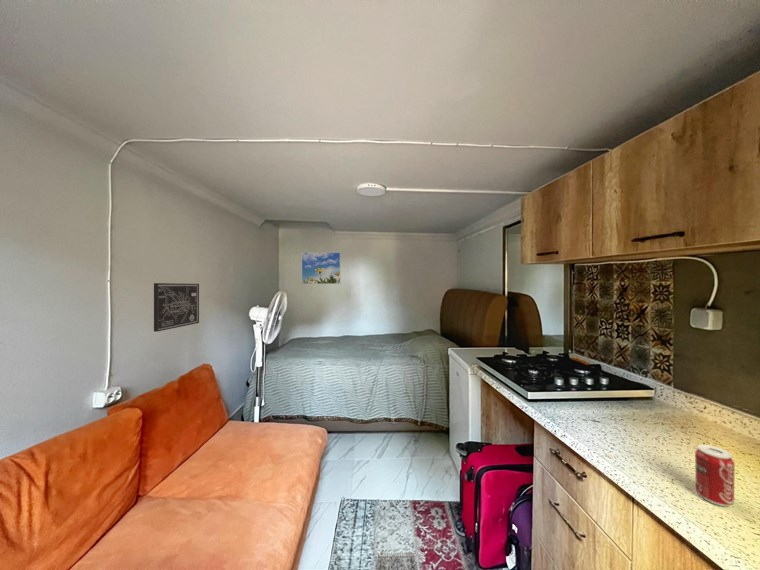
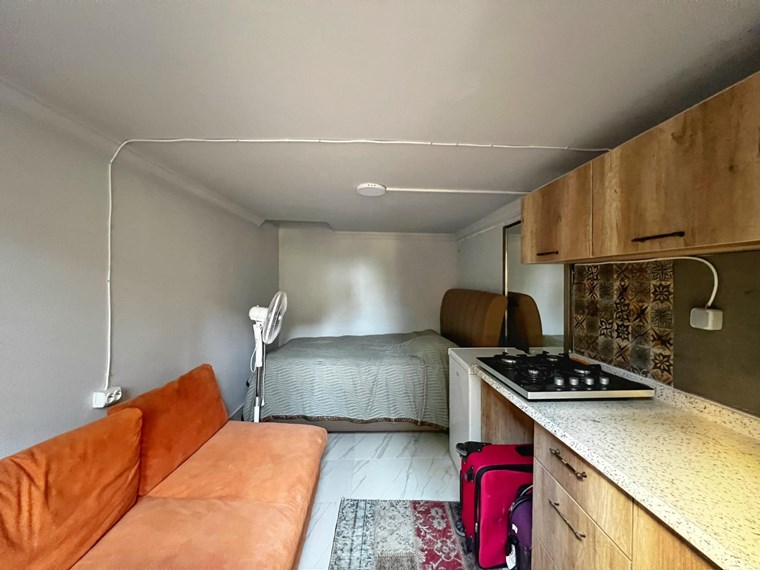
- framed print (321, 268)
- wall art (178, 305)
- beverage can (714, 473)
